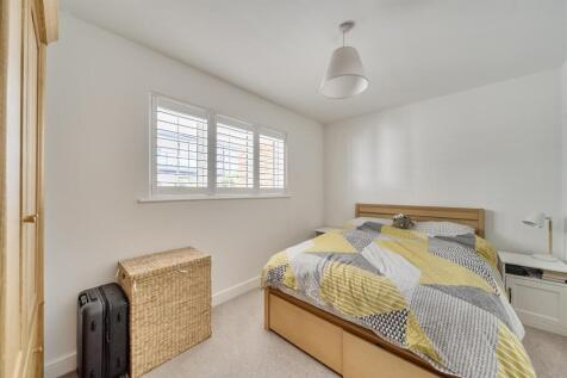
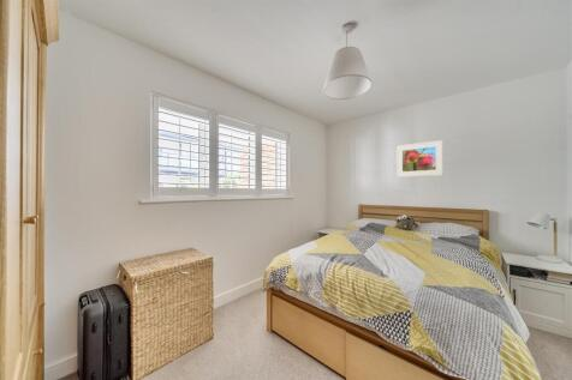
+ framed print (418, 159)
